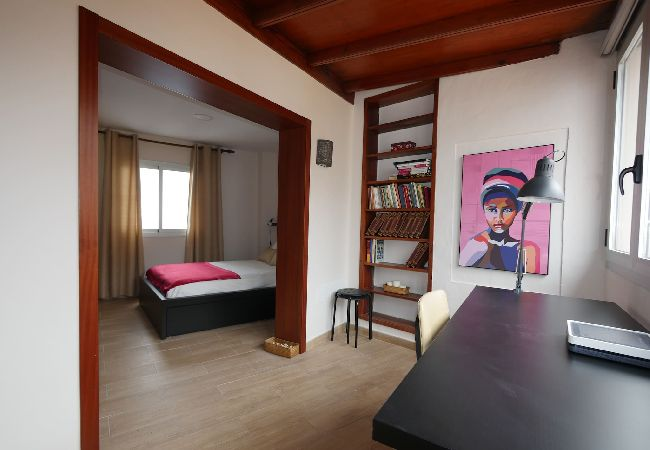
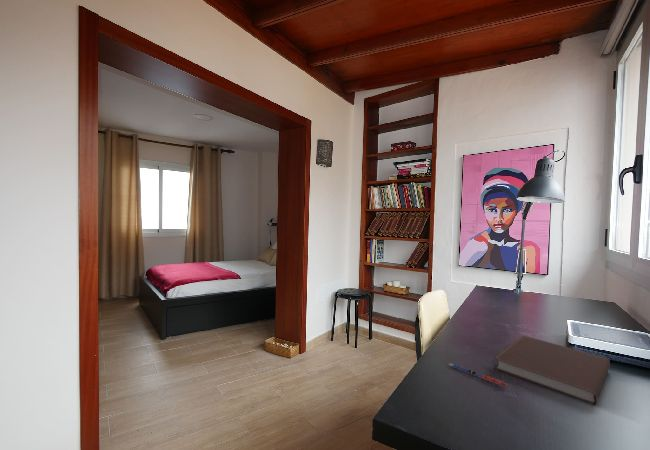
+ pen (475, 373)
+ notebook (551, 364)
